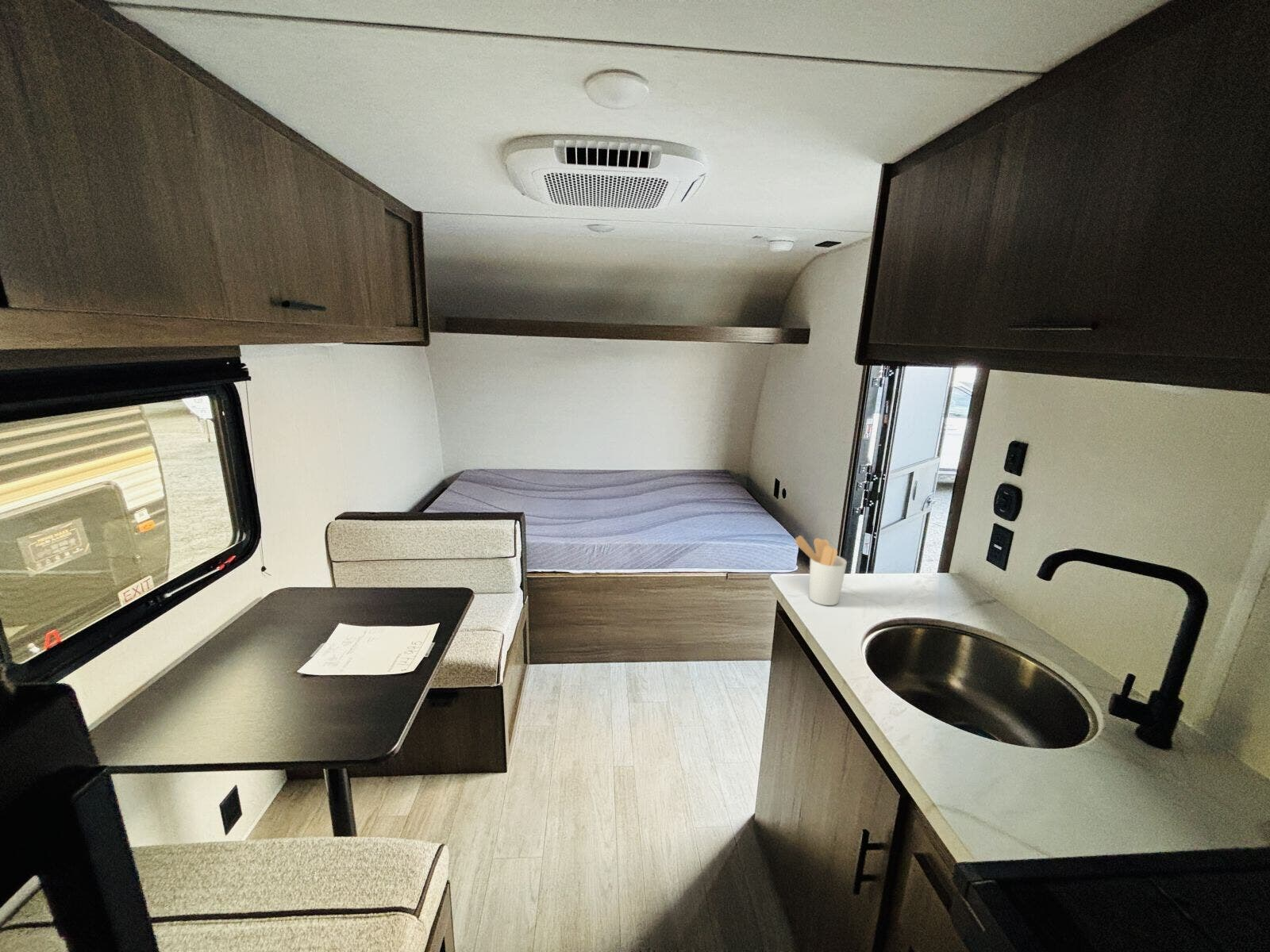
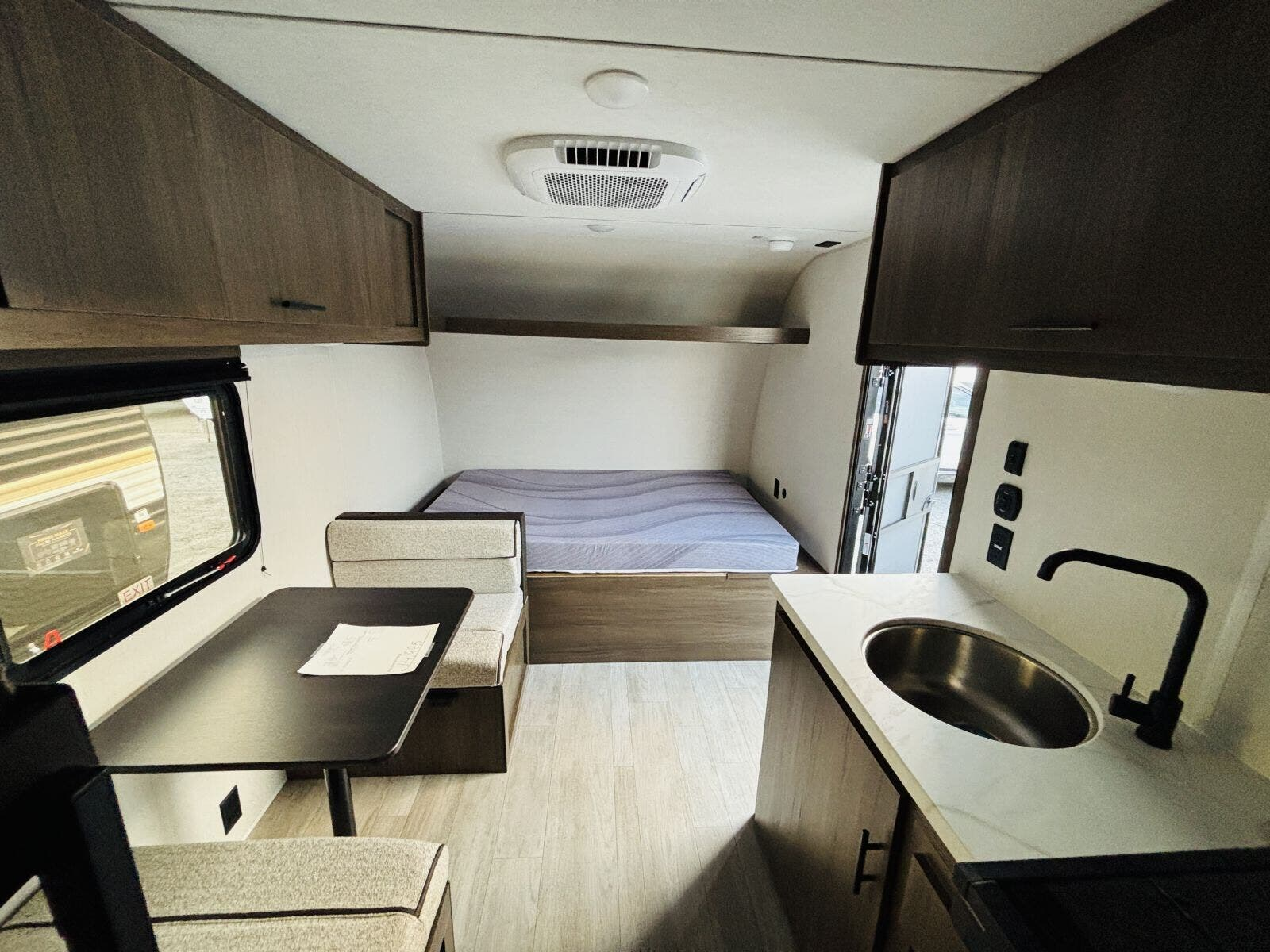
- utensil holder (818, 568)
